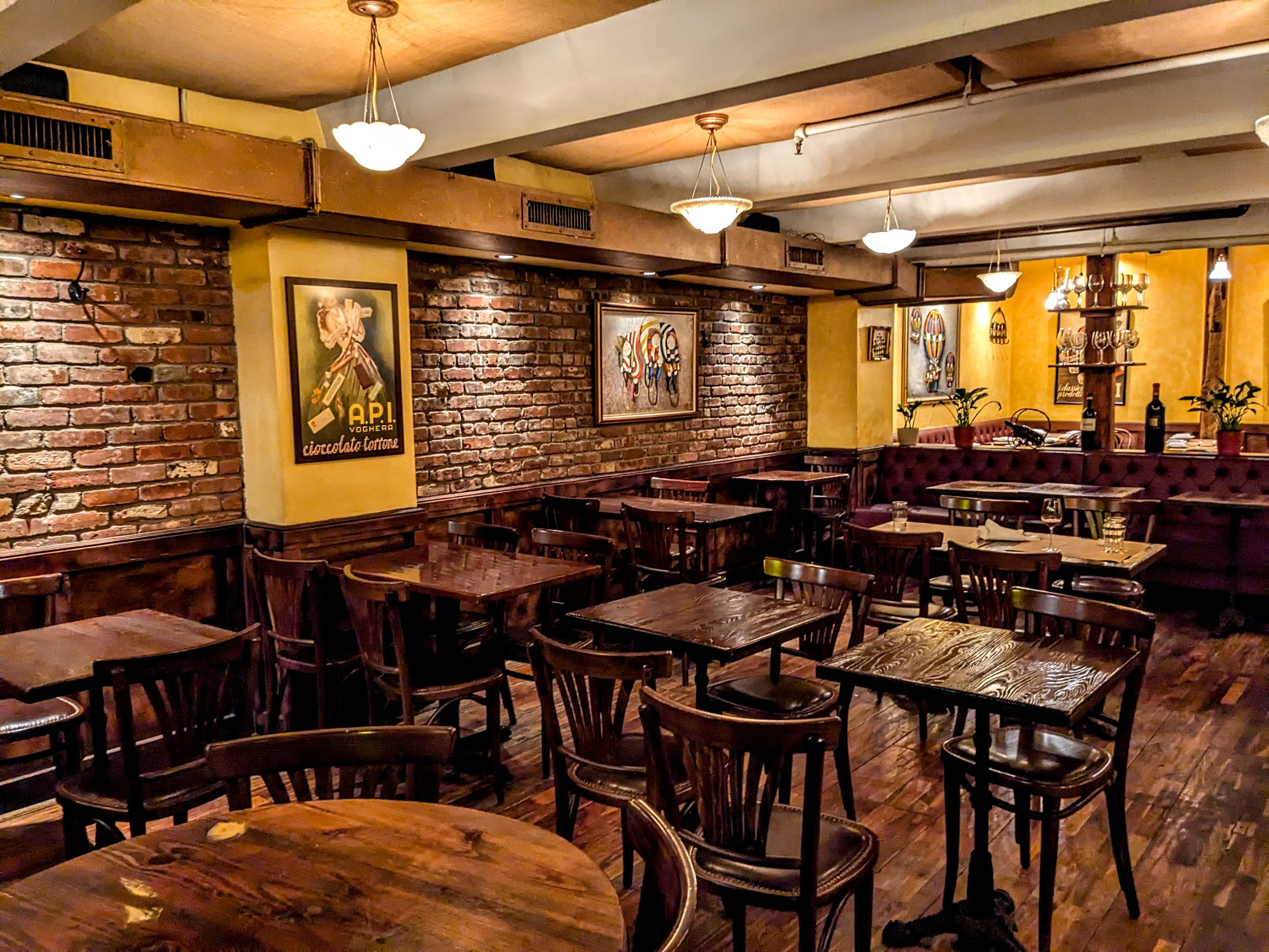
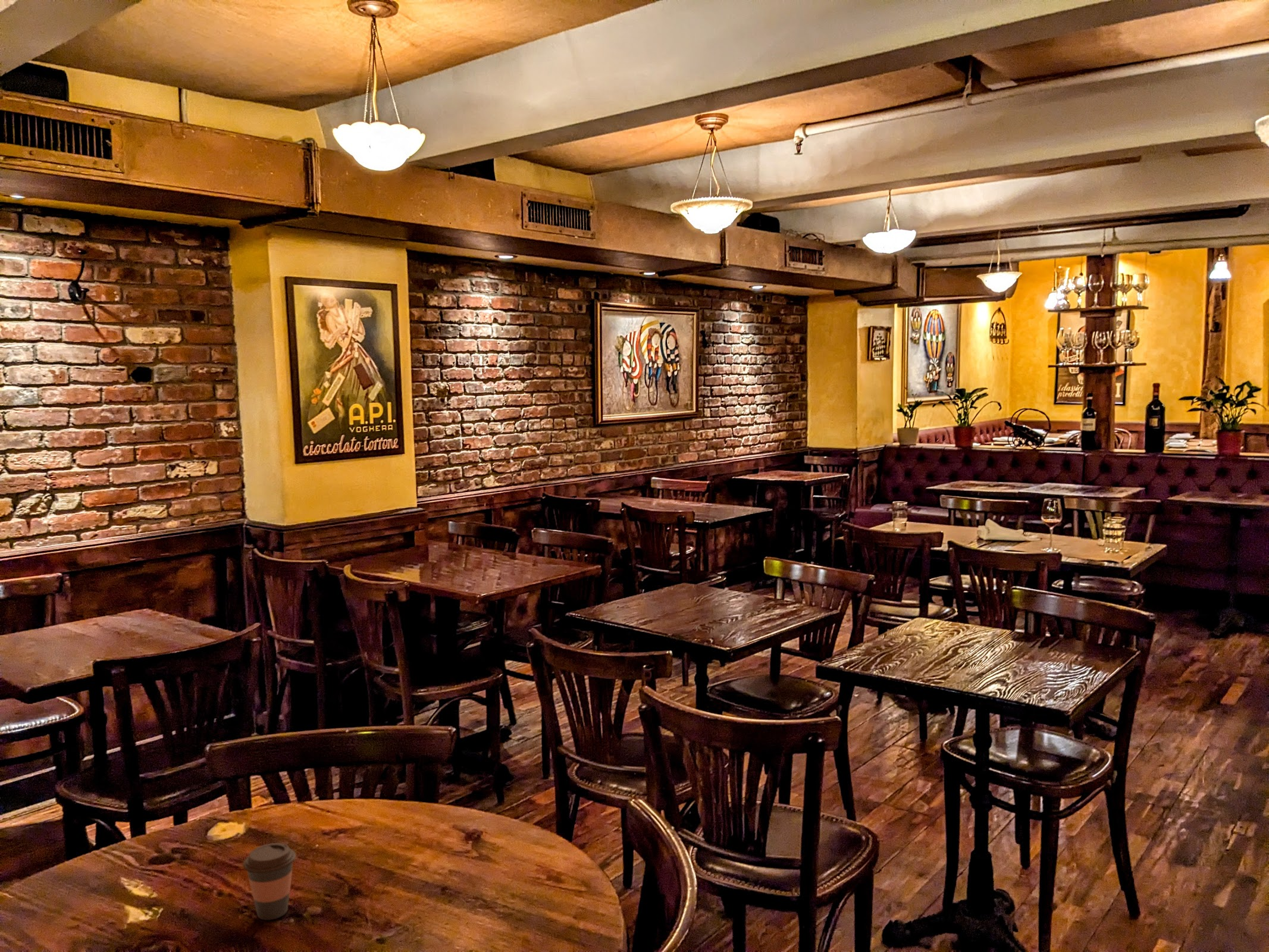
+ coffee cup (271, 882)
